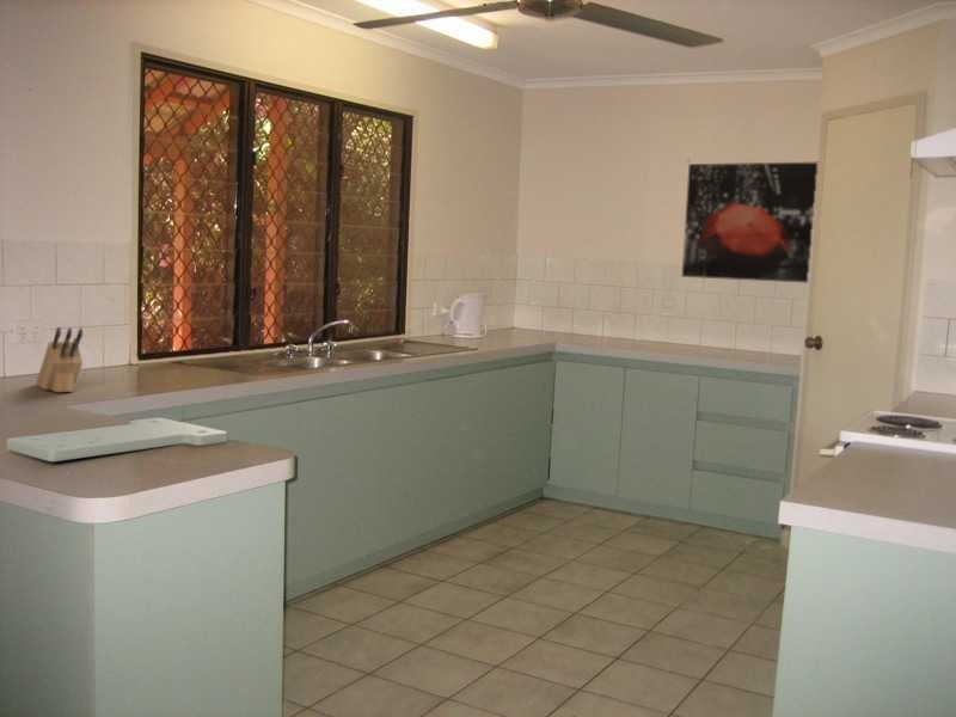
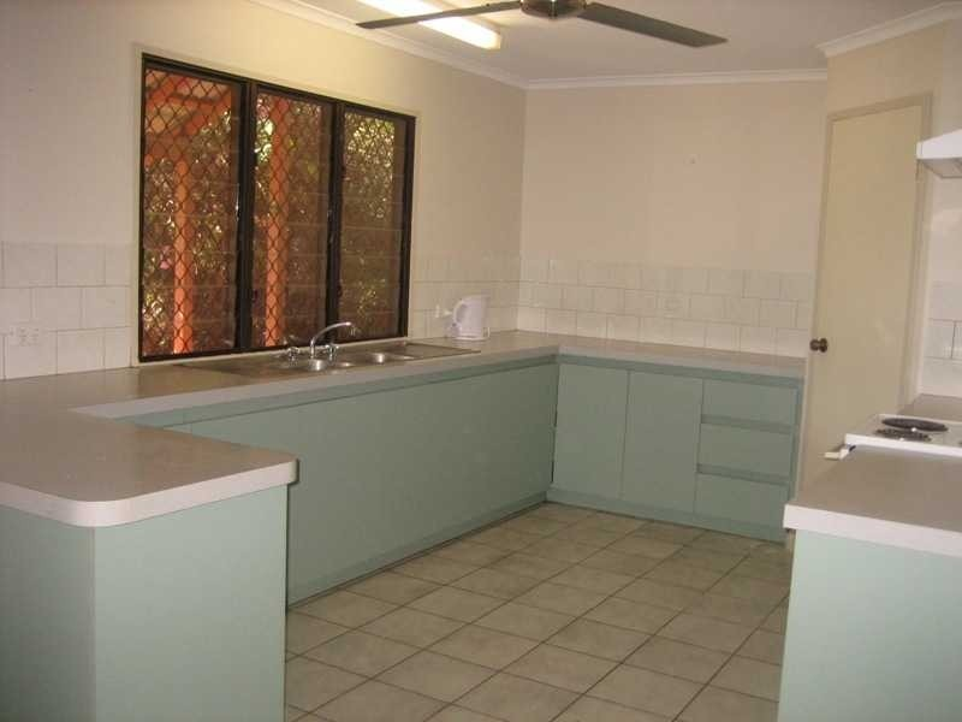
- cutting board (116, 439)
- wall art (770, 221)
- knife block (60, 357)
